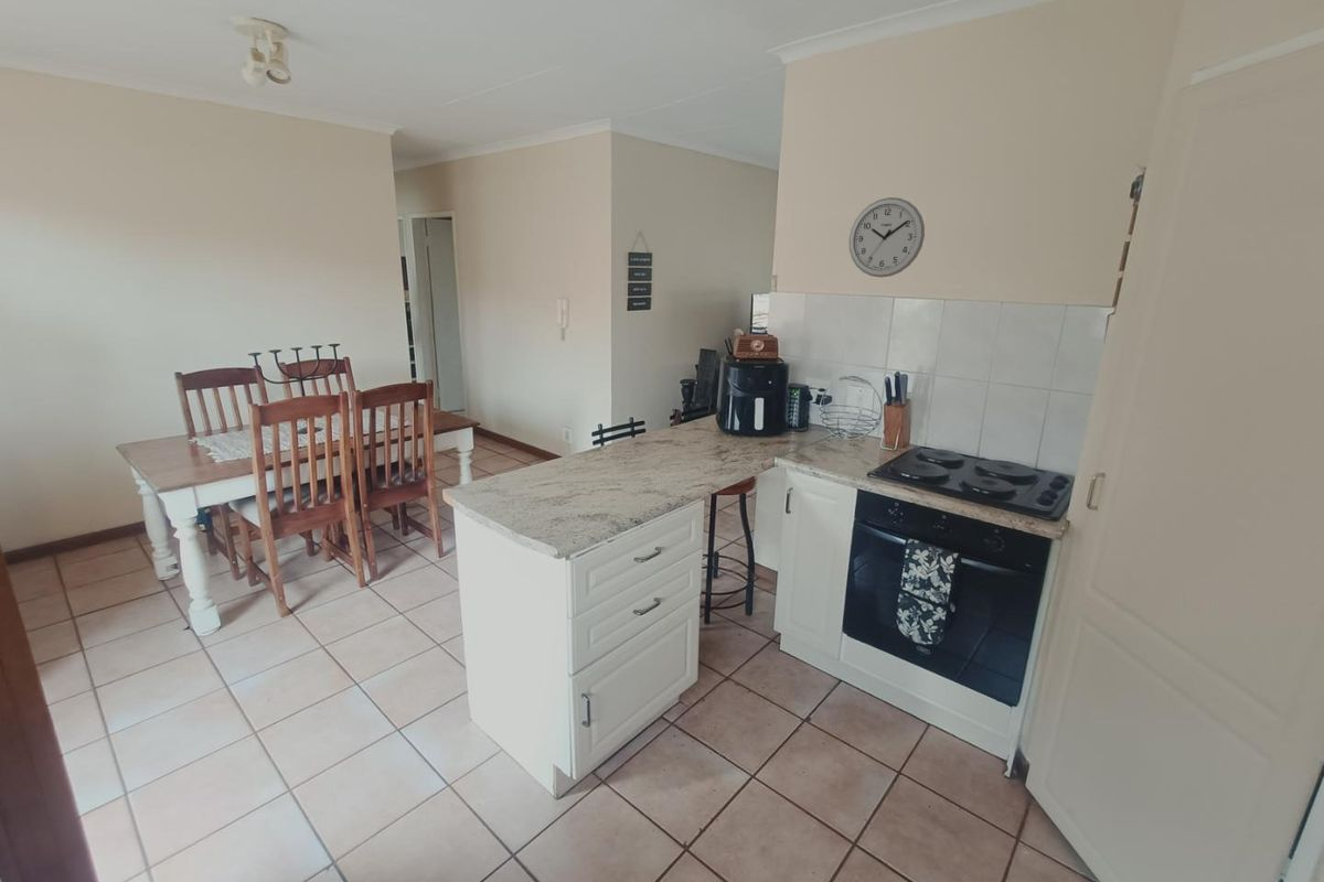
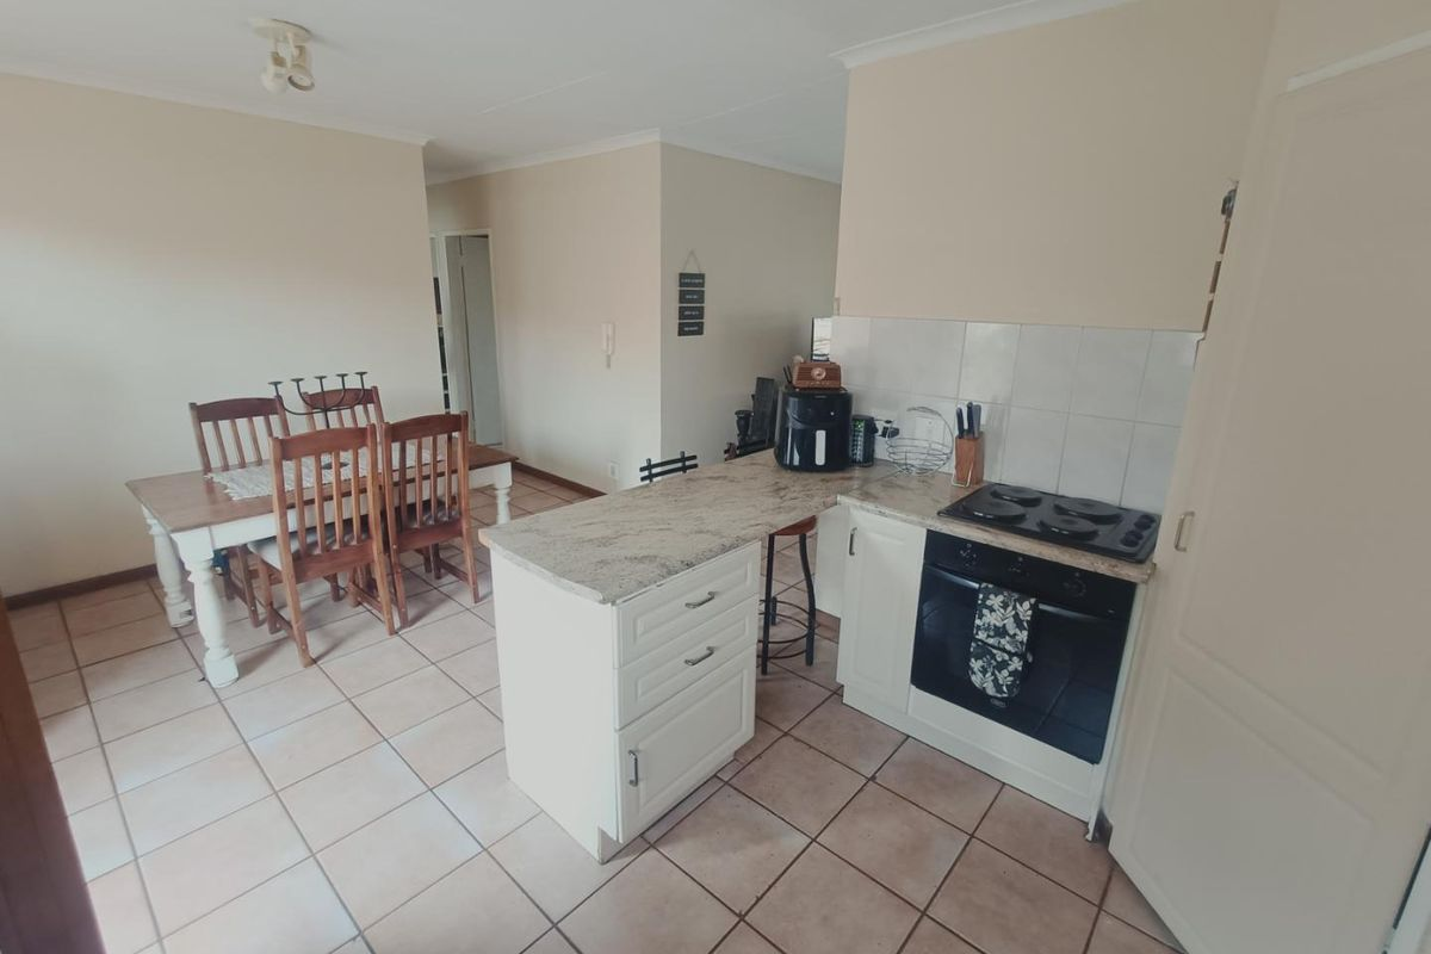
- wall clock (884, 237)
